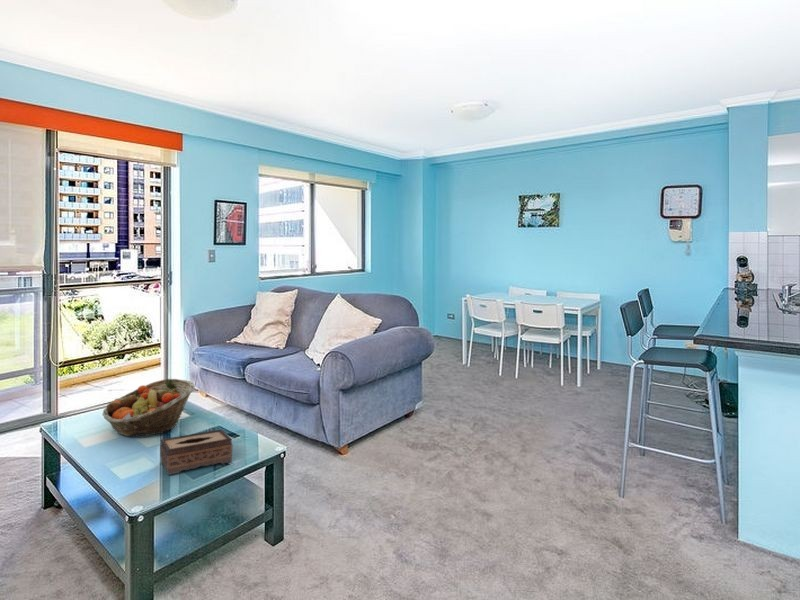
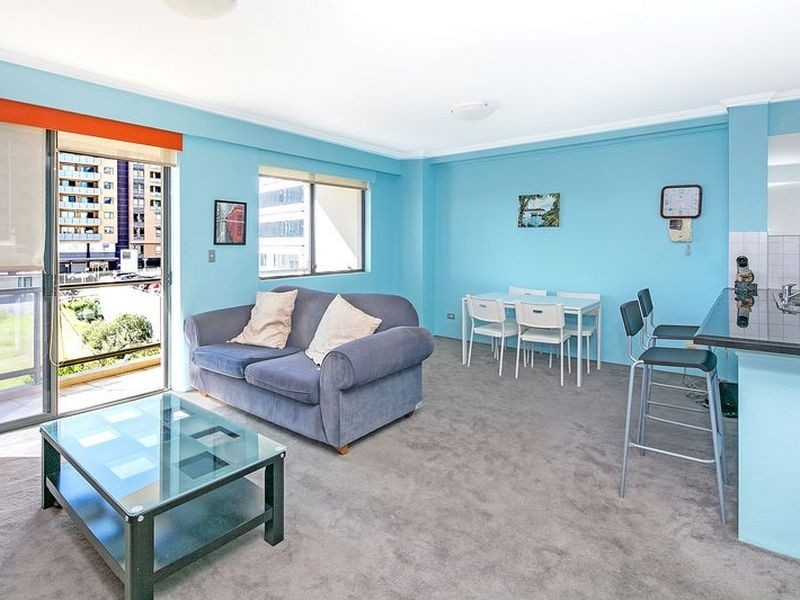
- tissue box (196, 450)
- fruit basket (150, 405)
